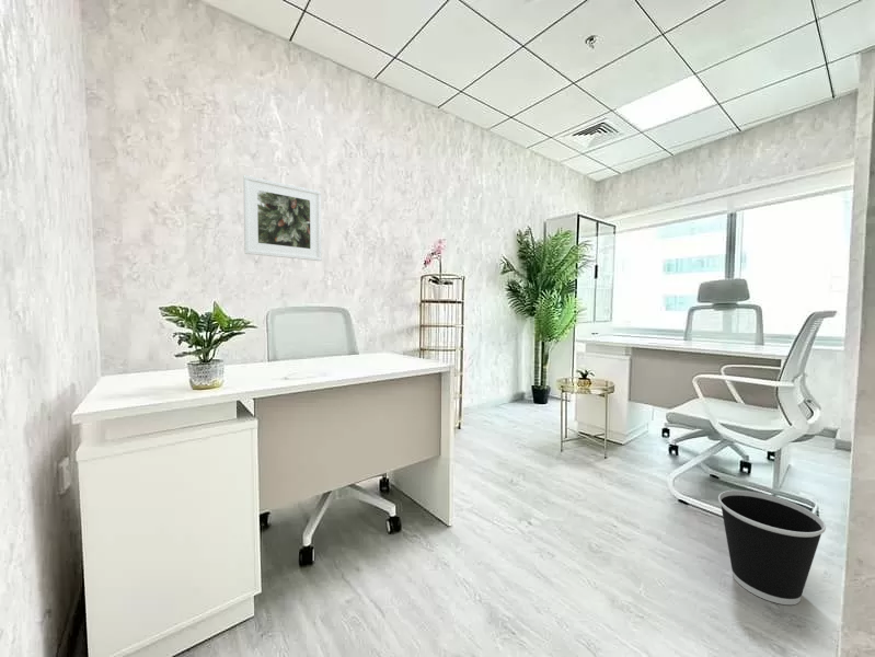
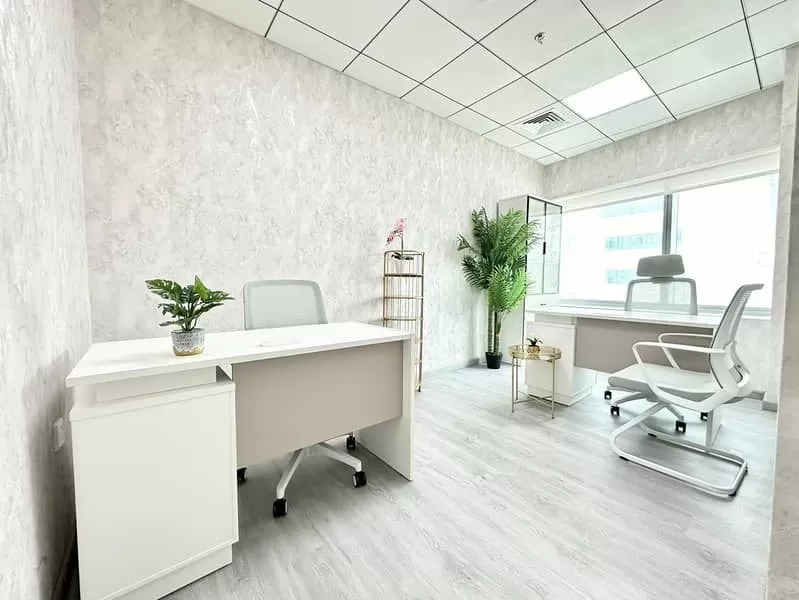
- wastebasket (765, 546)
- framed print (285, 220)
